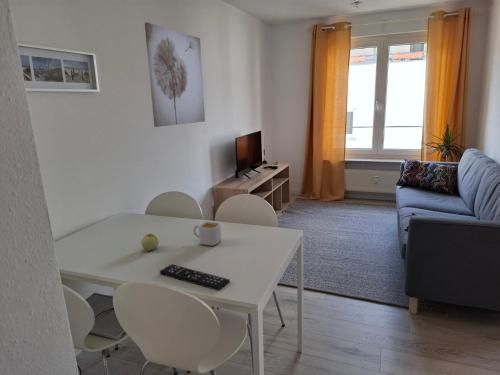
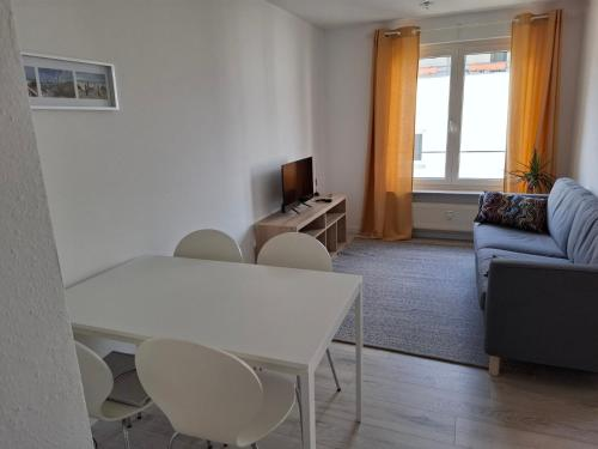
- mug (205, 233)
- remote control (193, 276)
- wall art (178, 78)
- apple (149, 241)
